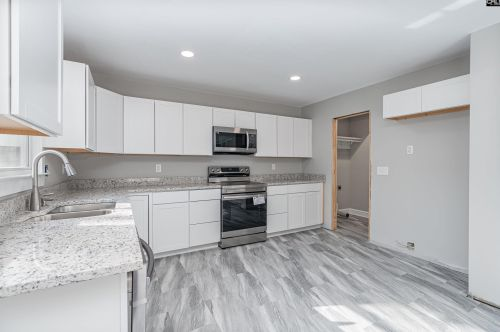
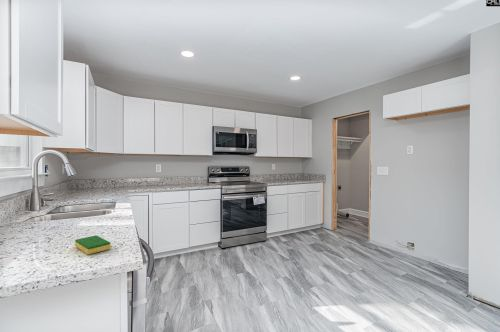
+ dish sponge (92, 244)
